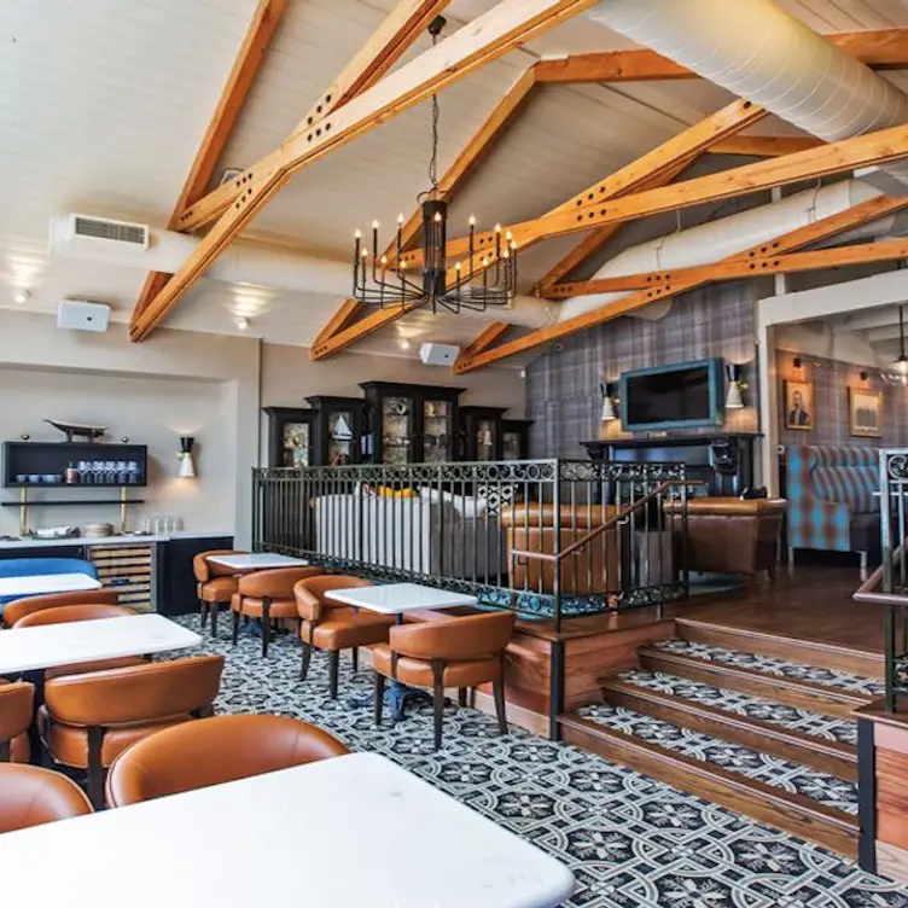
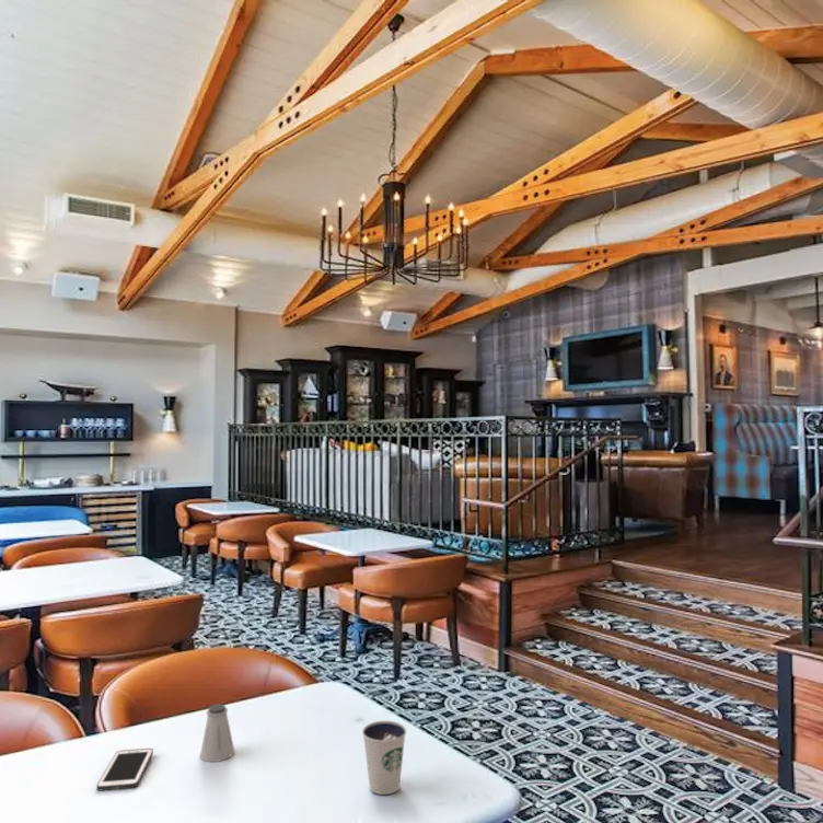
+ saltshaker (217, 730)
+ cell phone (126, 768)
+ dixie cup (384, 758)
